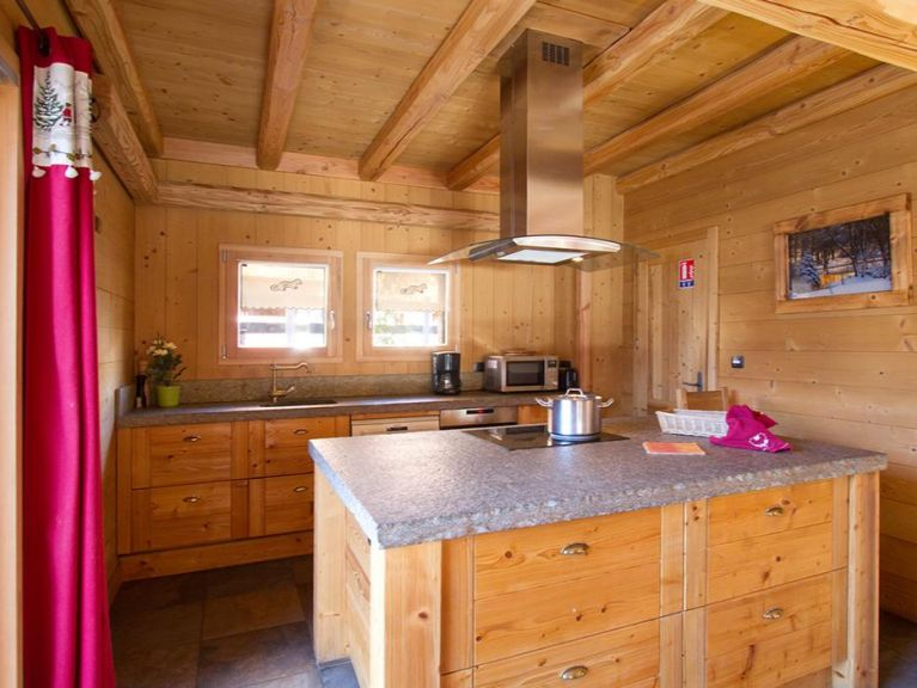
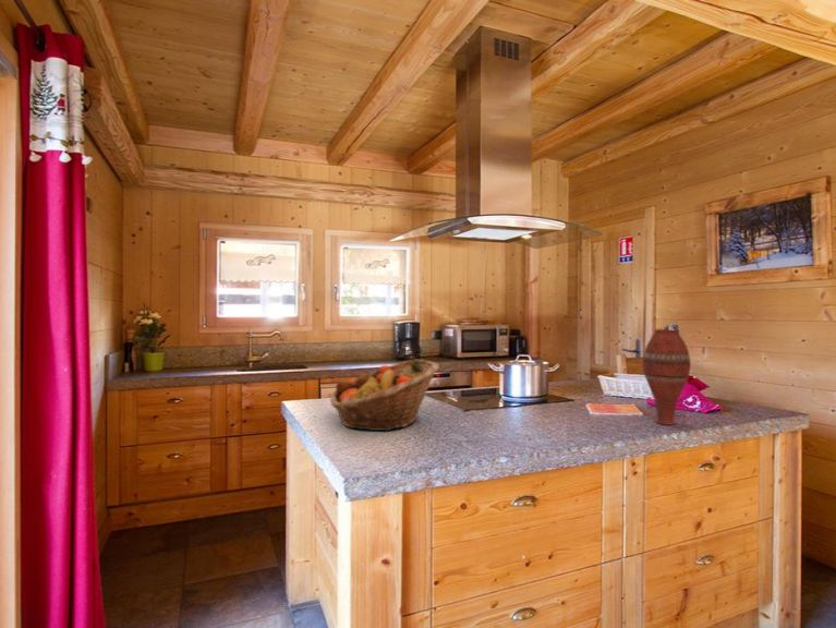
+ fruit basket (384, 390)
+ vase (666, 374)
